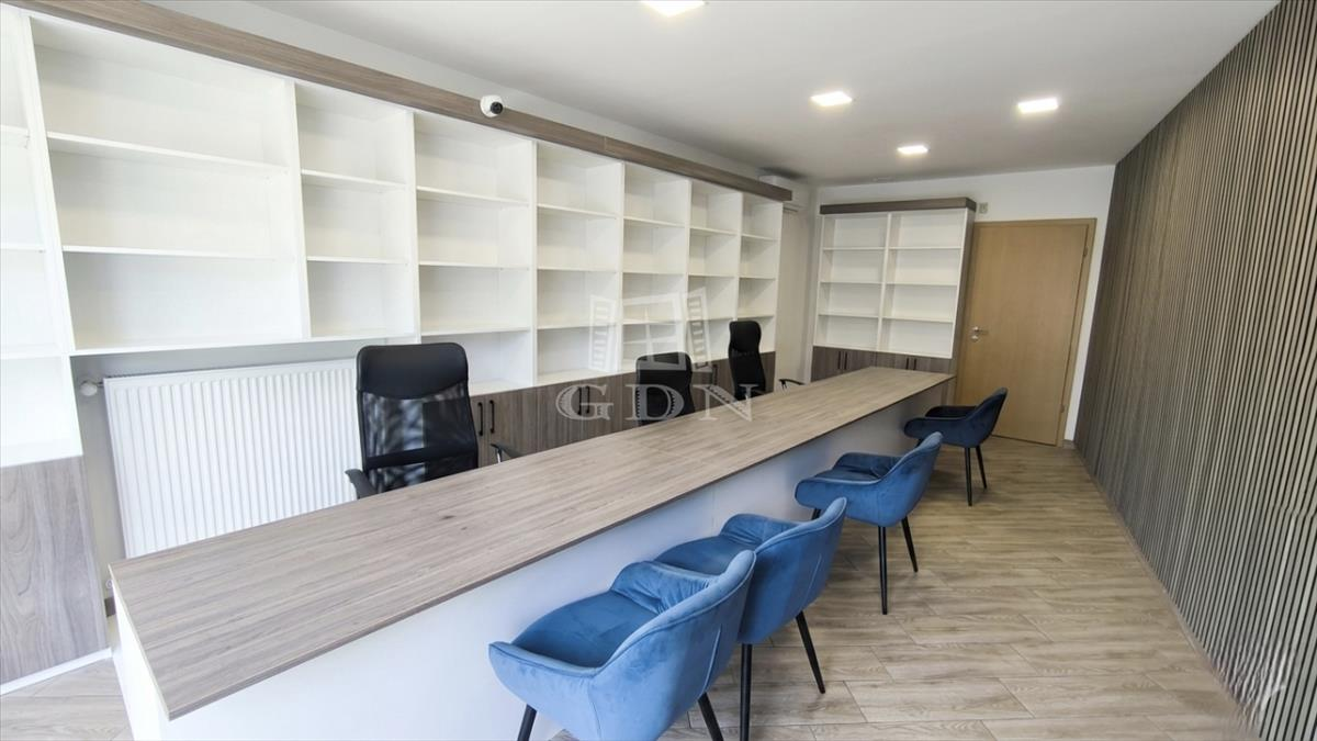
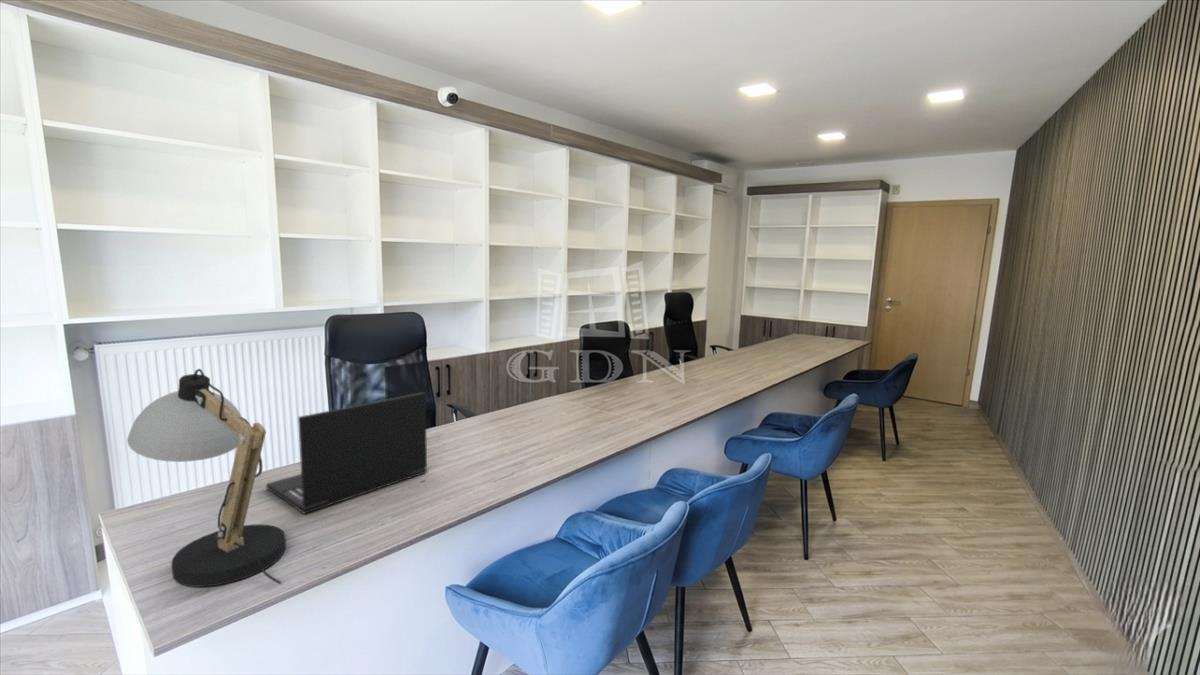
+ laptop (348, 439)
+ desk lamp (216, 456)
